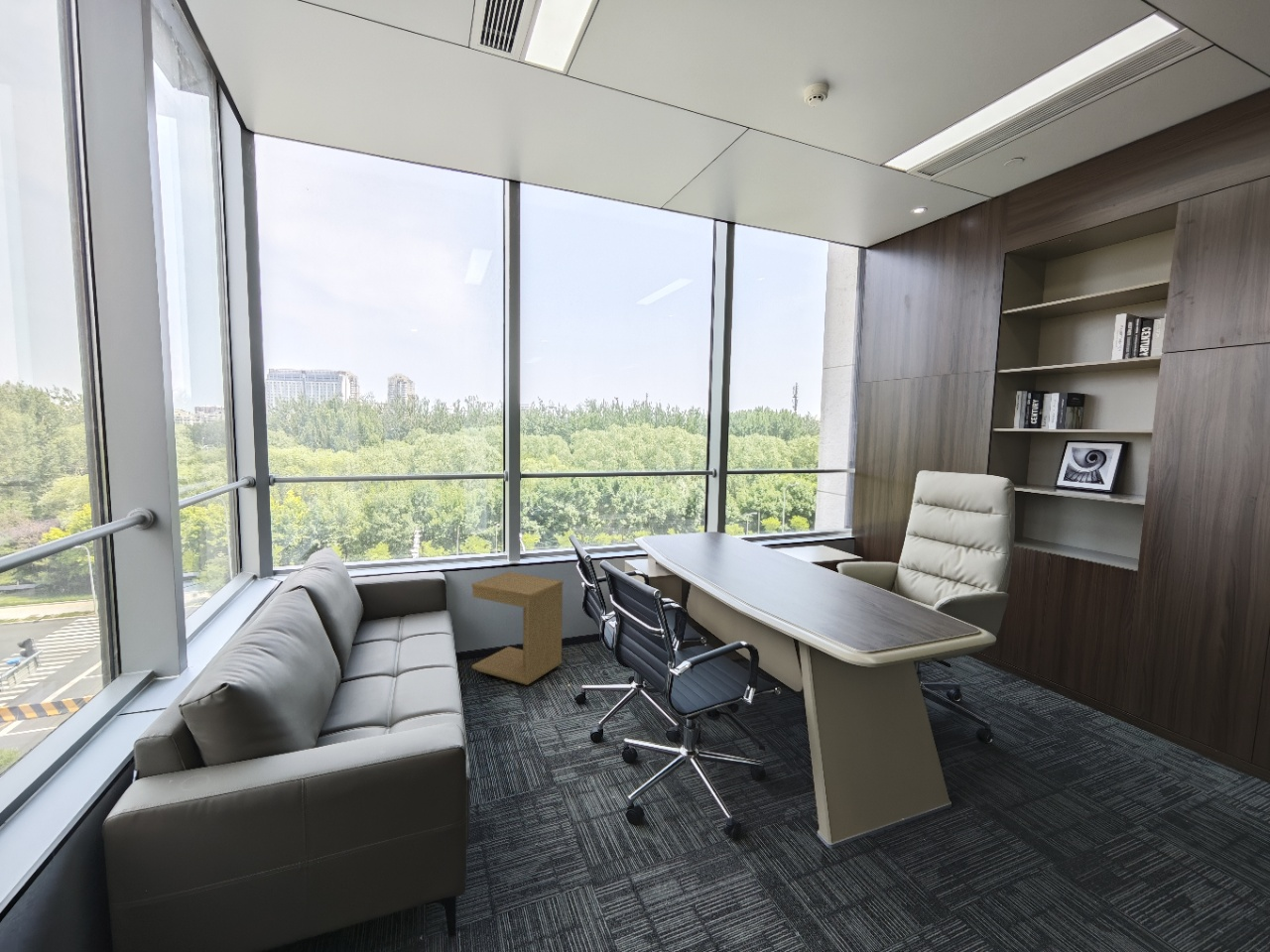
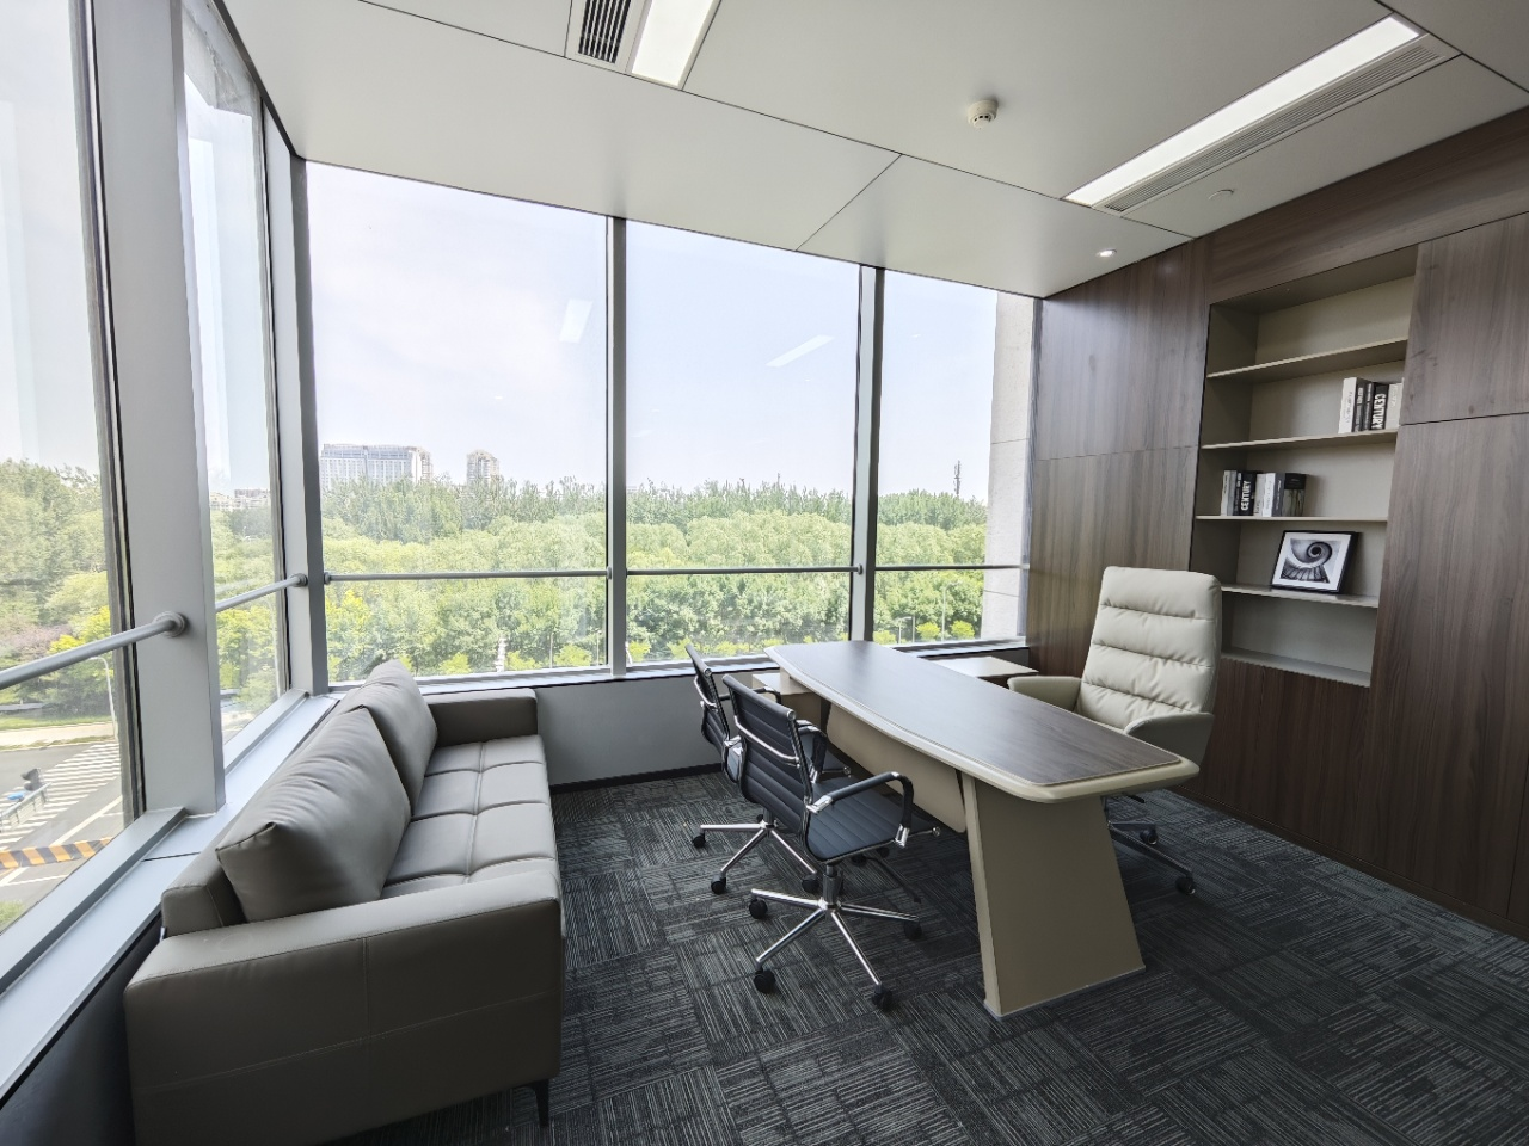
- side table (523, 626)
